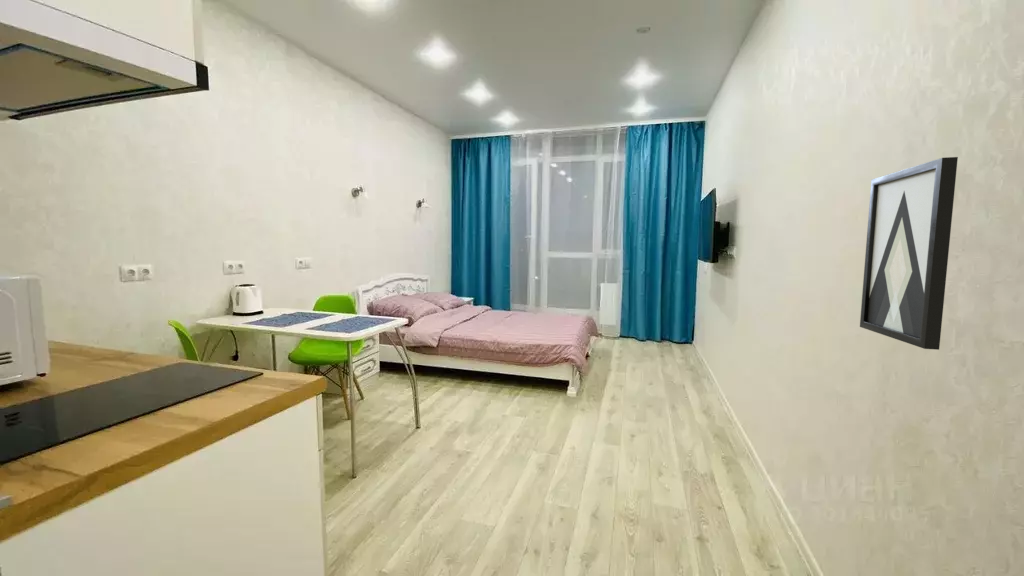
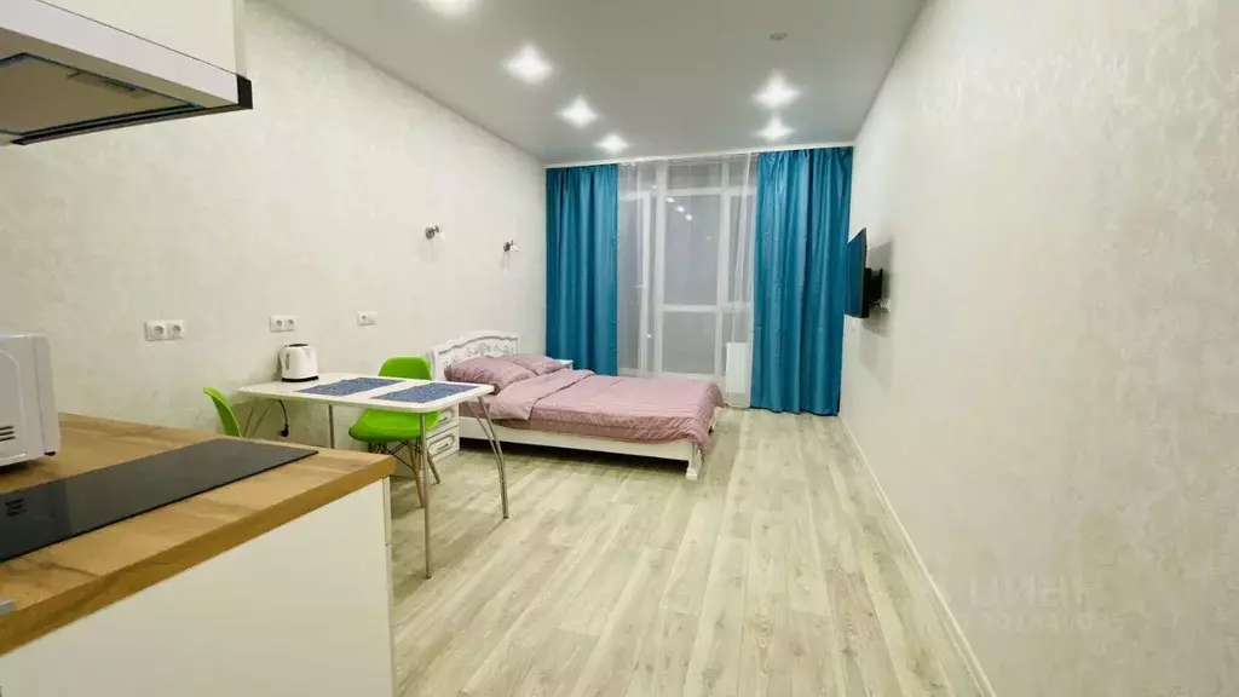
- wall art (900, 254)
